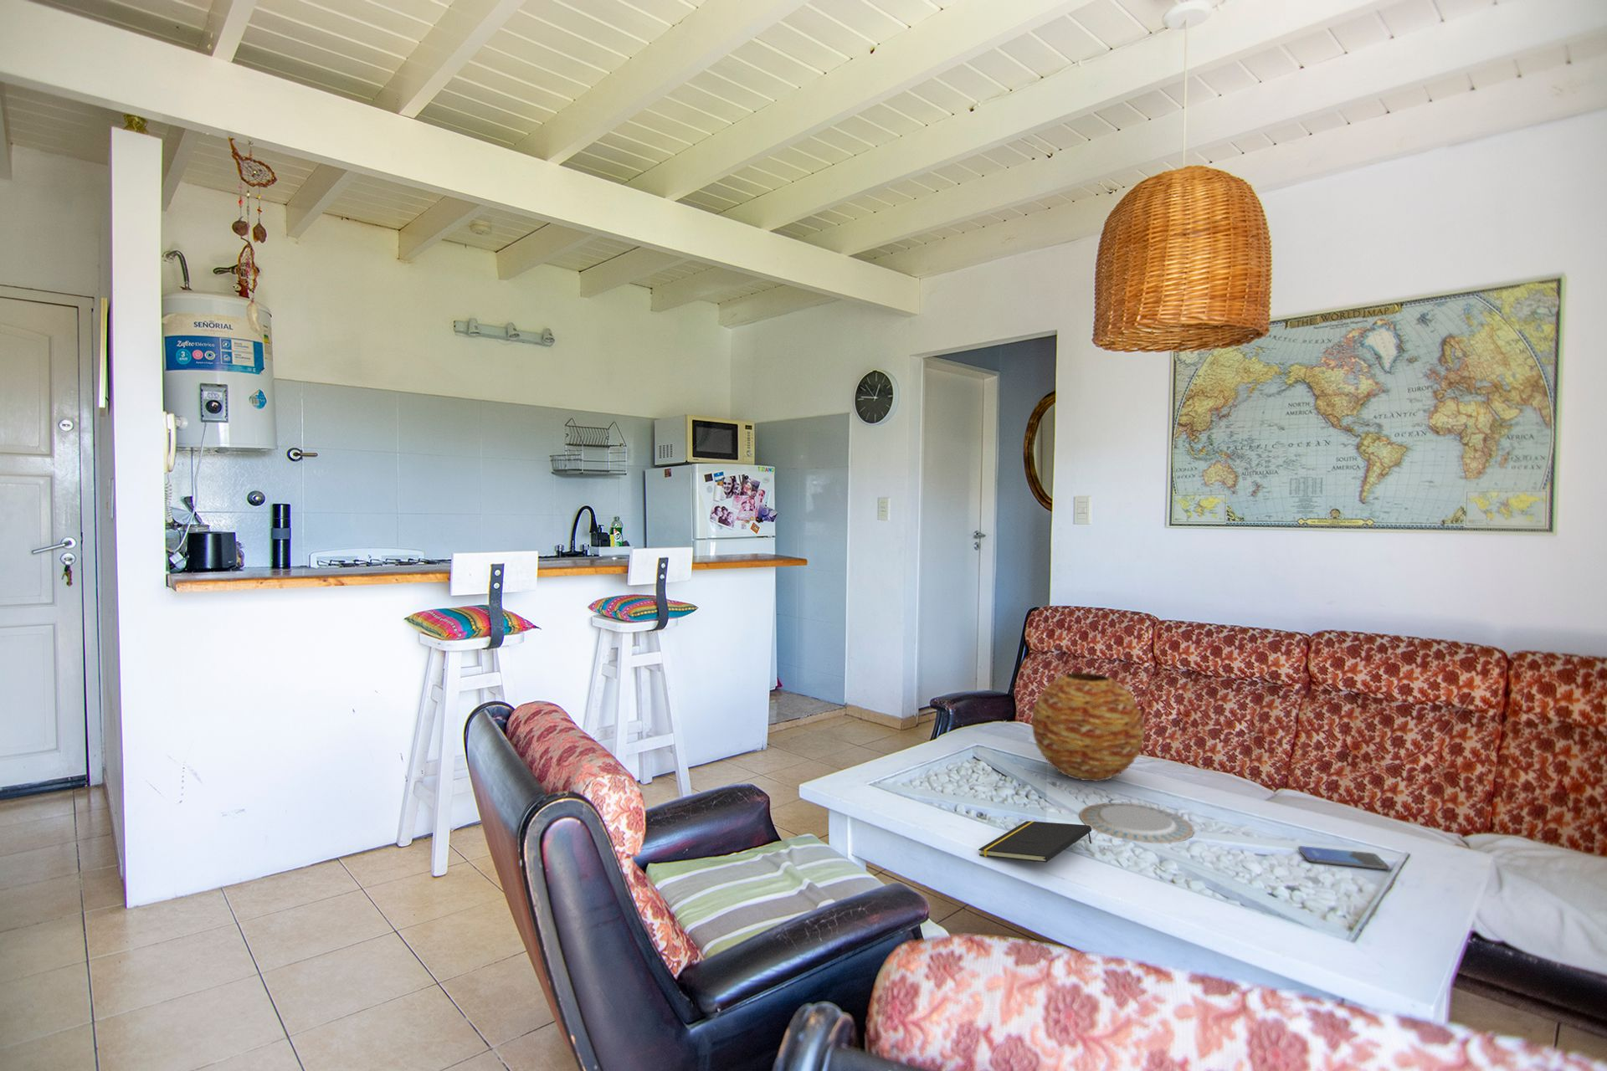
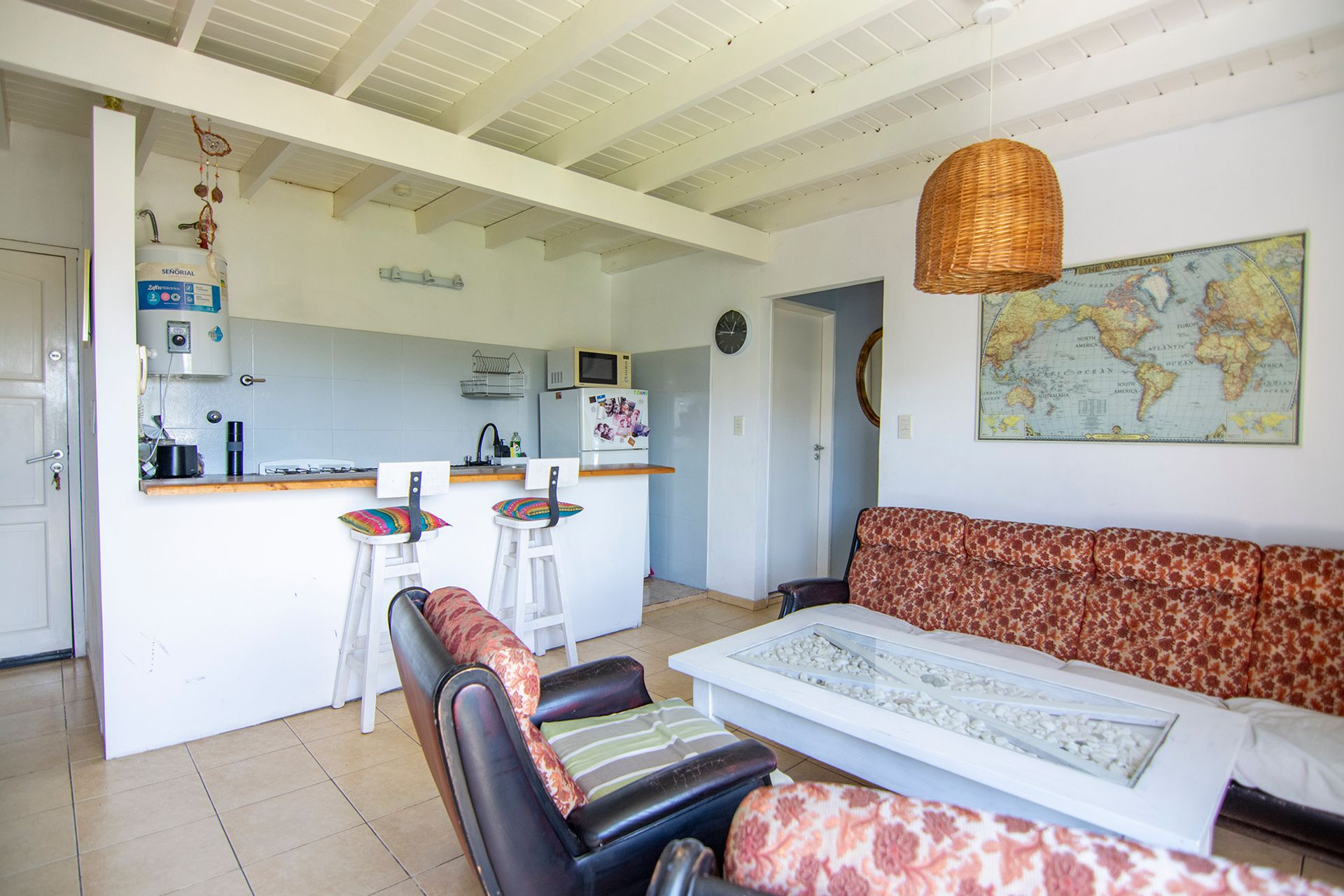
- chinaware (1135, 819)
- vase (1087, 726)
- notepad (1035, 840)
- smartphone (1342, 858)
